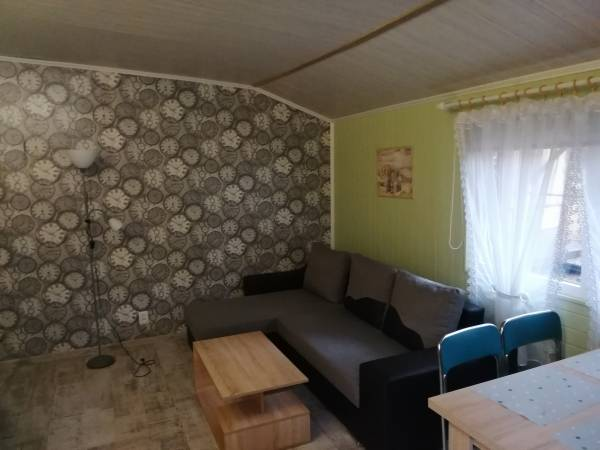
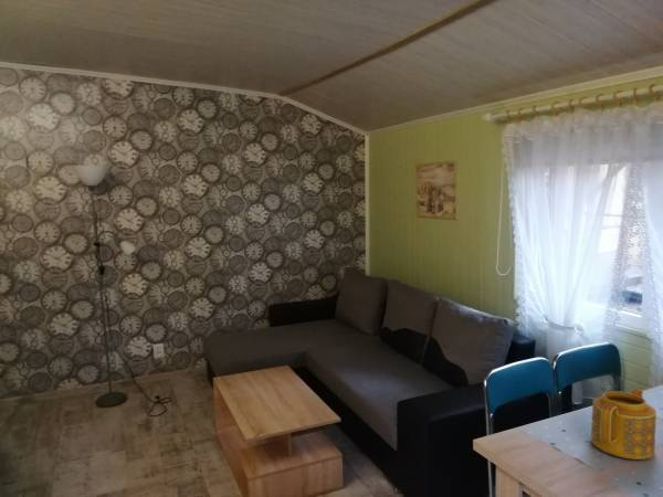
+ teapot (623, 421)
